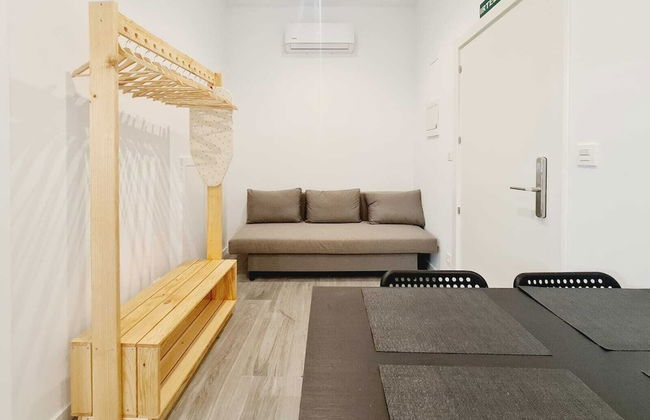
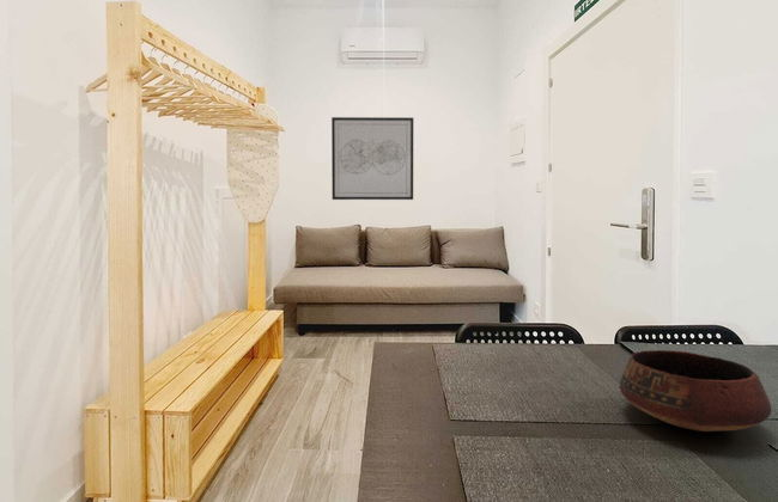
+ bowl (689, 392)
+ wall art (372, 158)
